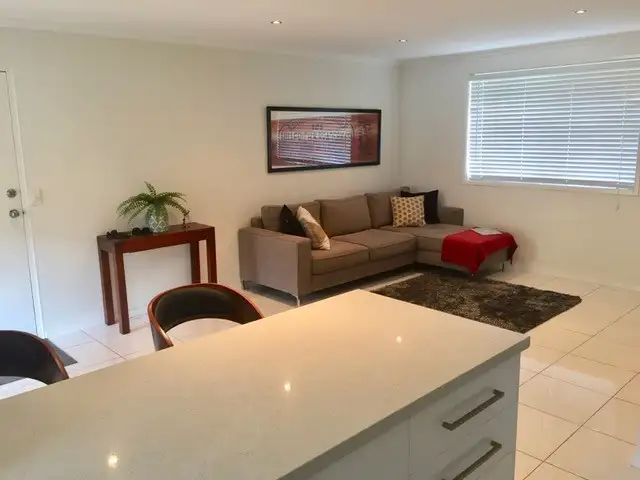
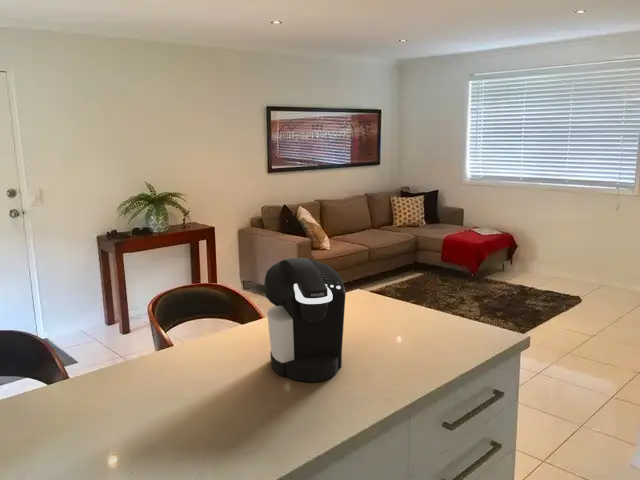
+ coffee maker (306, 315)
